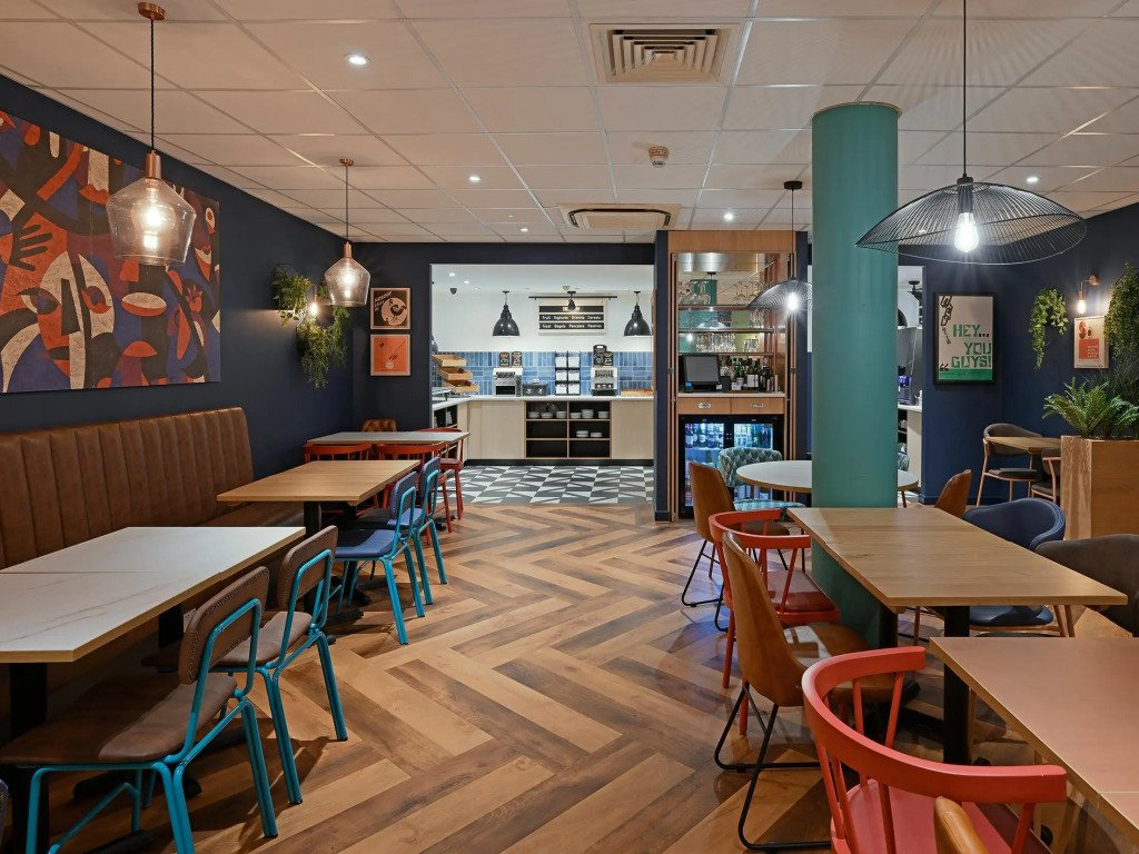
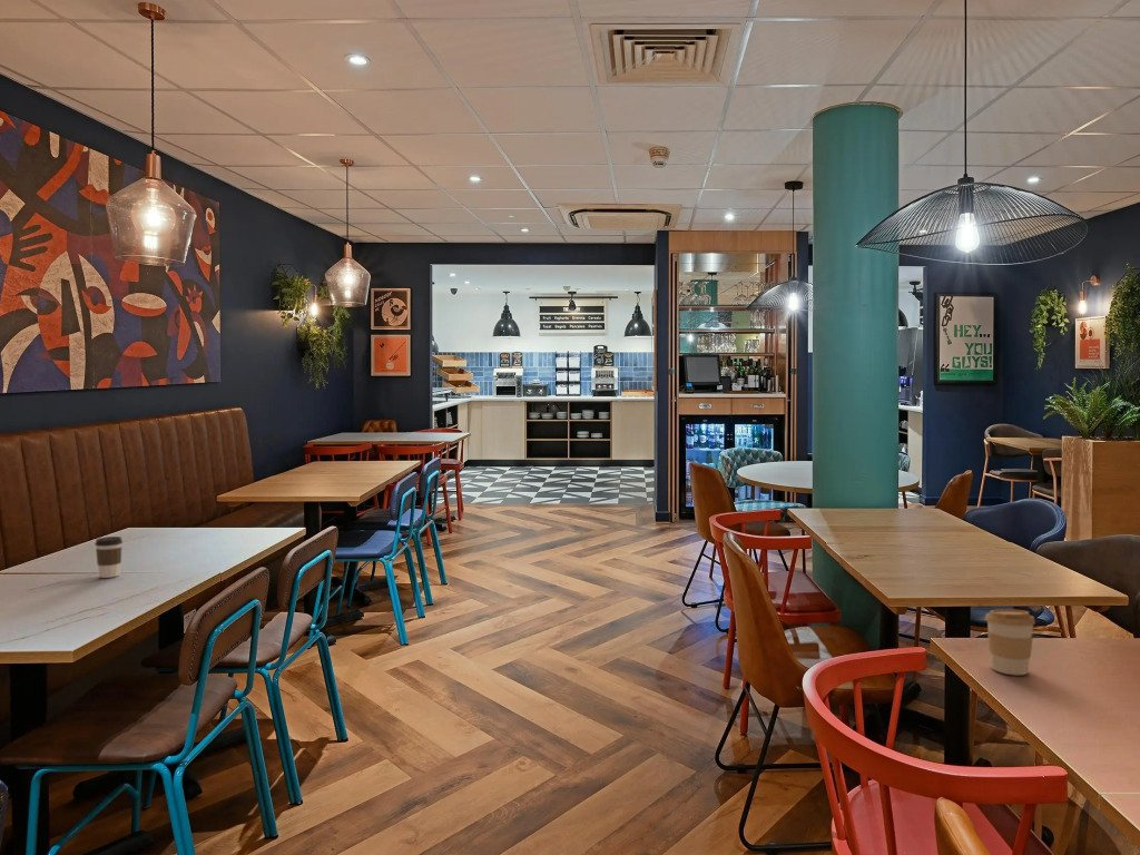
+ coffee cup (1009, 639)
+ coffee cup (109, 557)
